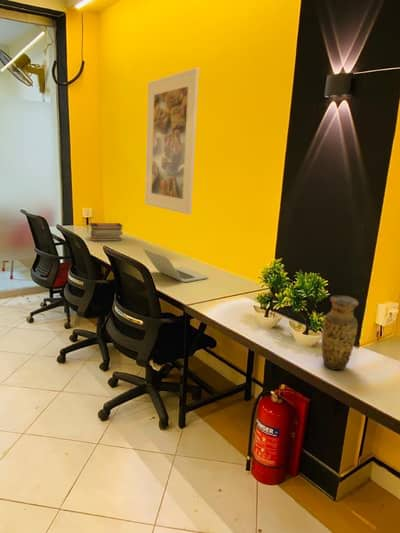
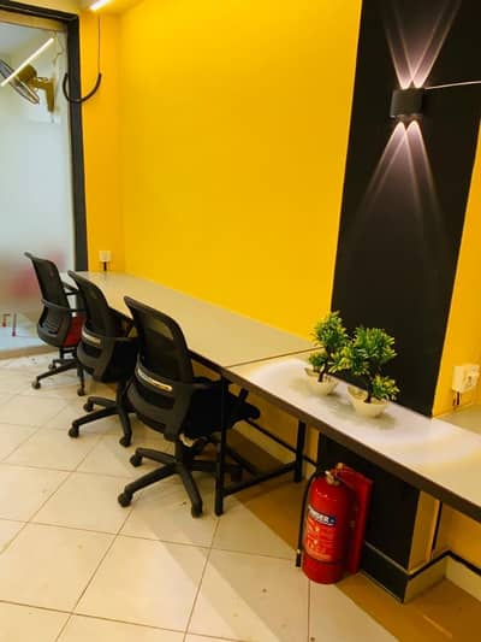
- laptop (173, 266)
- vase (338, 333)
- book stack (106, 231)
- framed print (168, 145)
